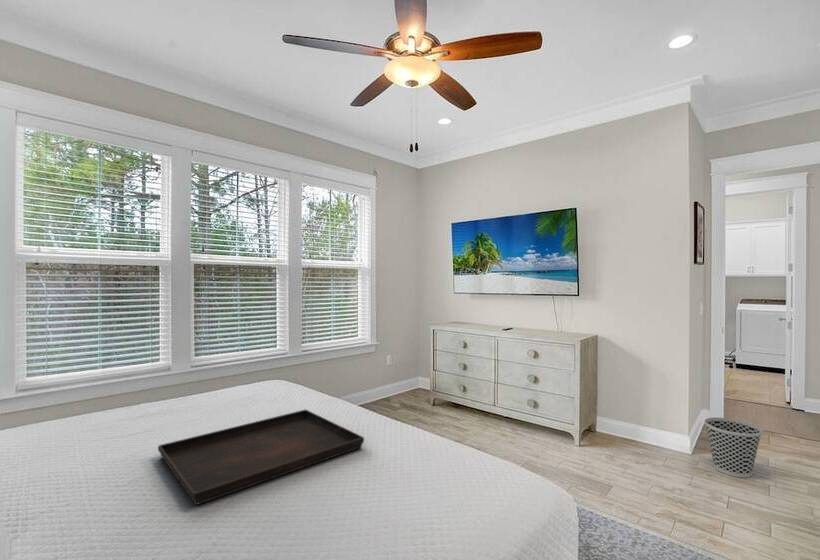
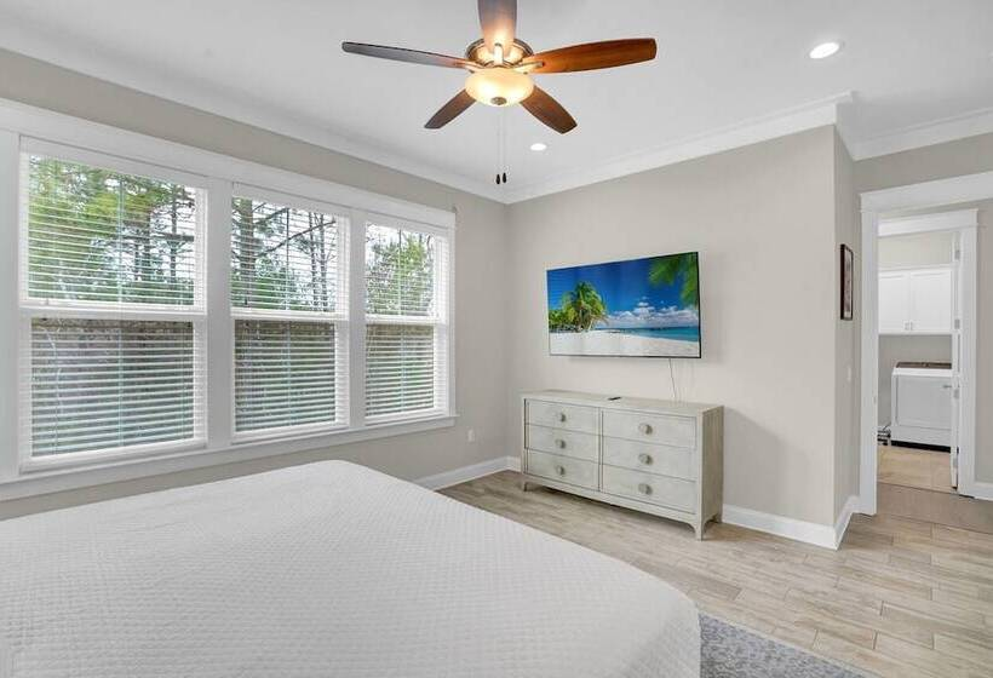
- wastebasket (732, 447)
- serving tray (263, 446)
